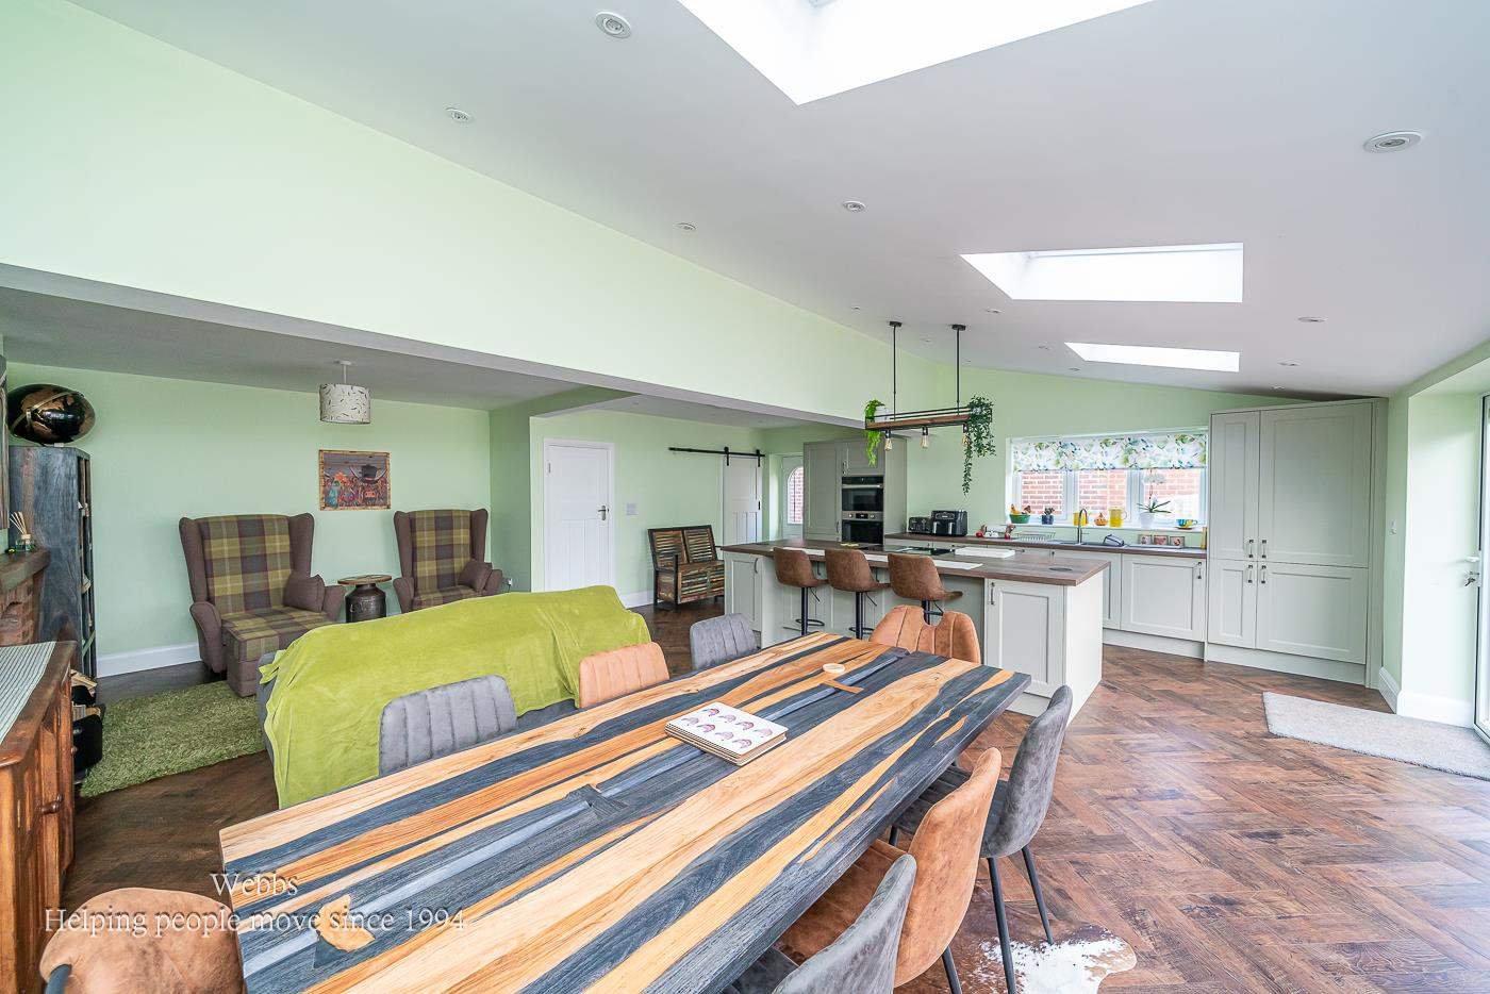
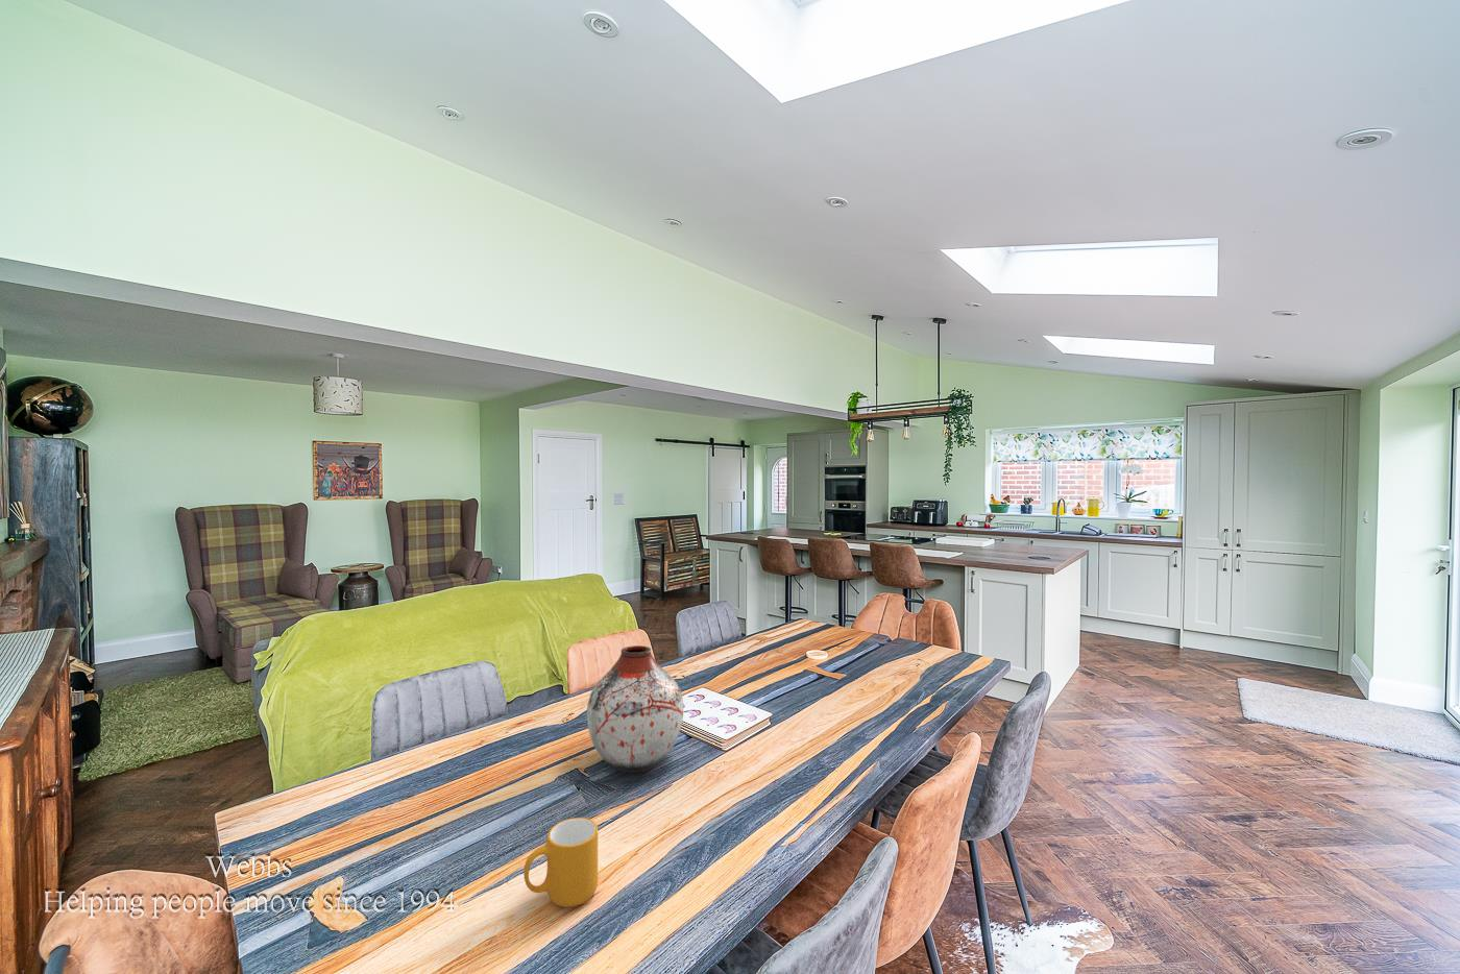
+ vase (635, 705)
+ mug (561, 865)
